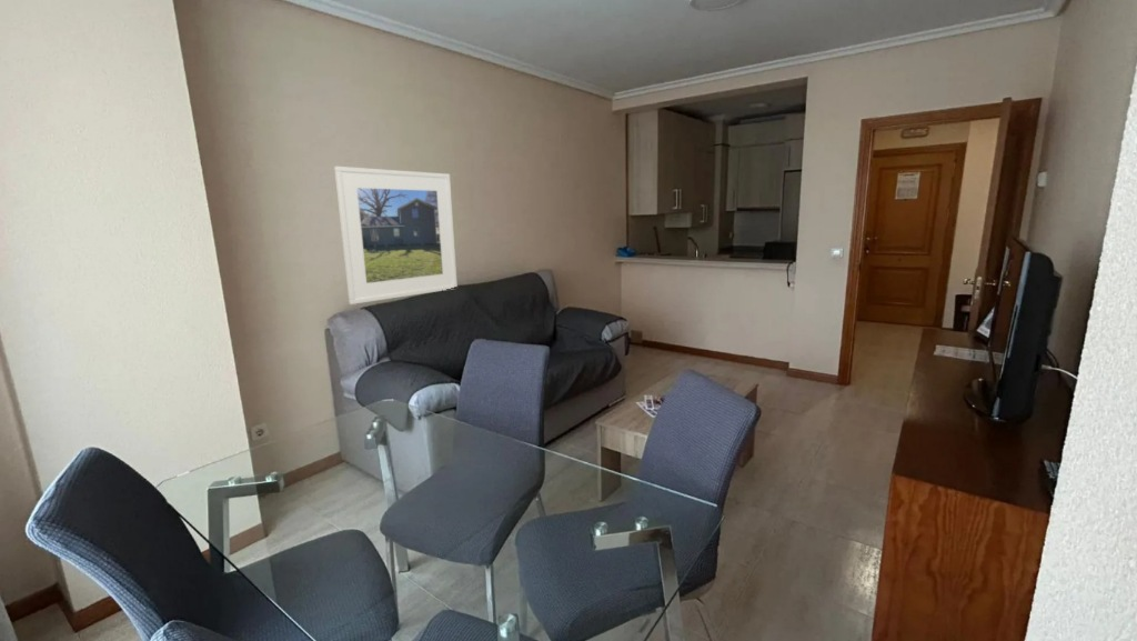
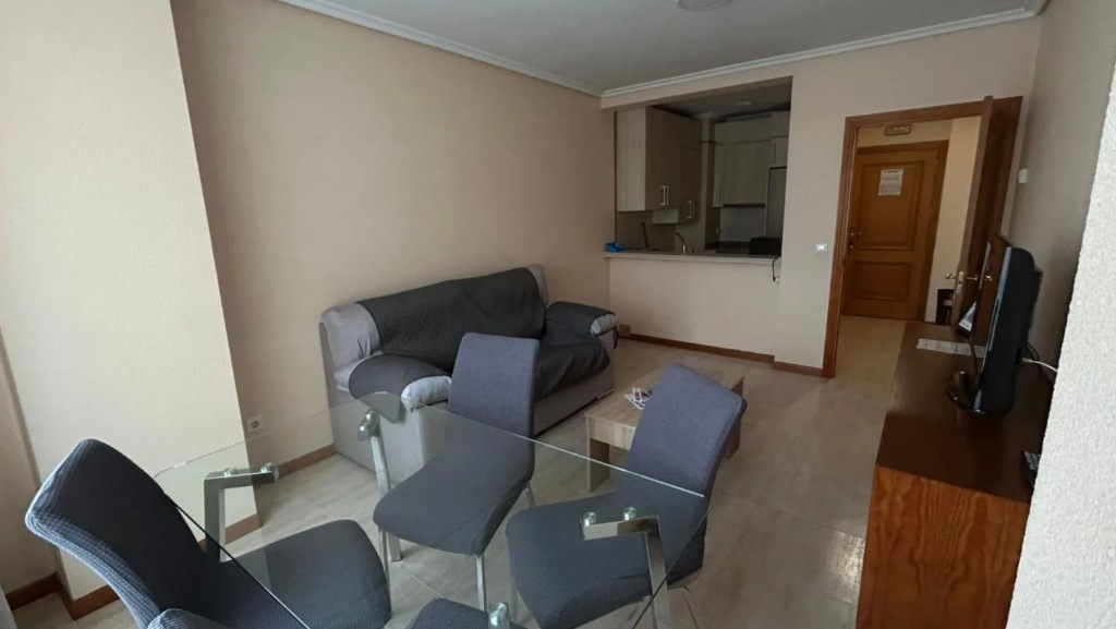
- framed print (402, 234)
